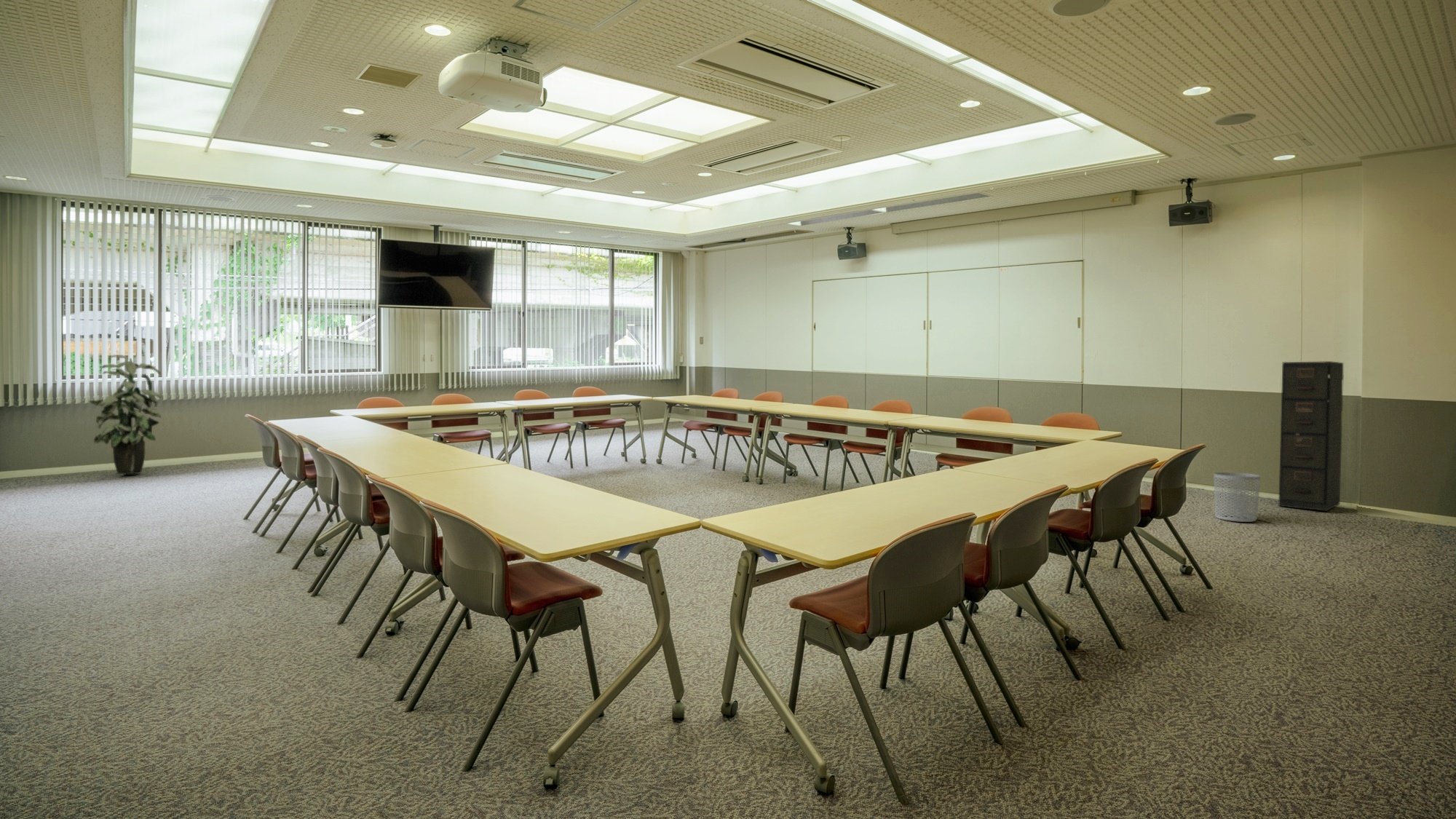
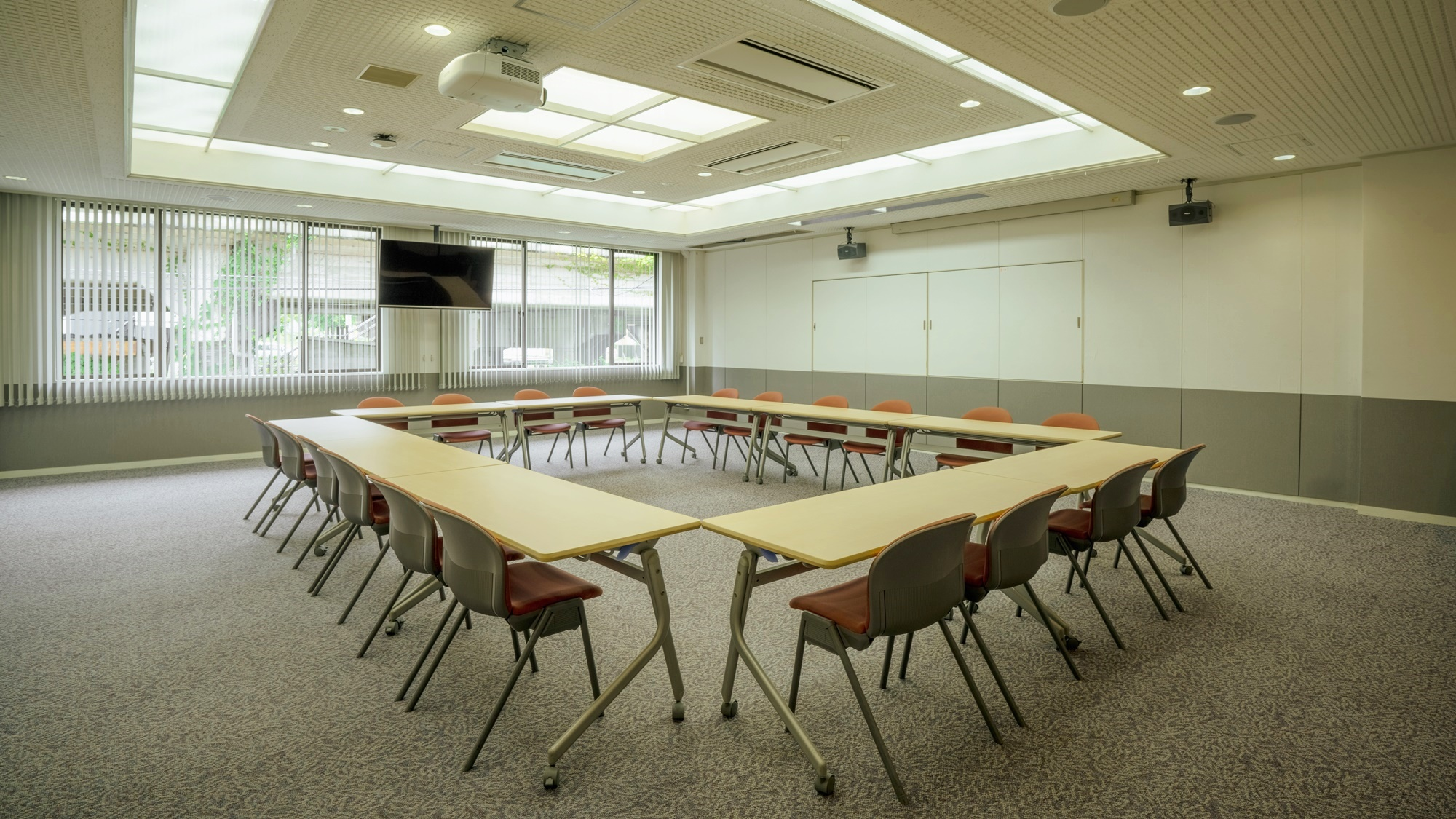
- waste bin (1236, 497)
- filing cabinet (1310, 434)
- indoor plant (126, 414)
